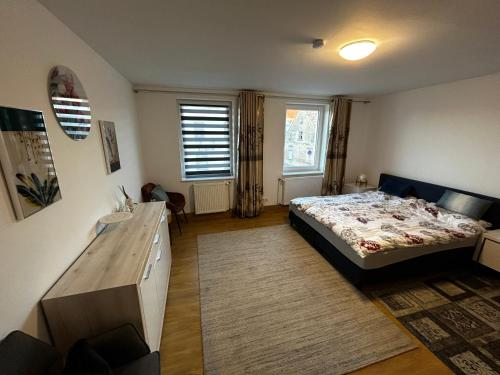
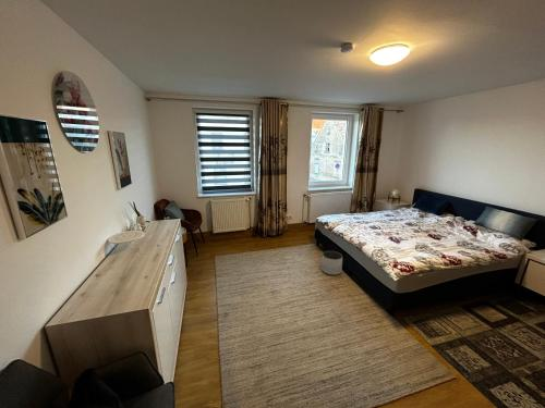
+ planter (331, 262)
